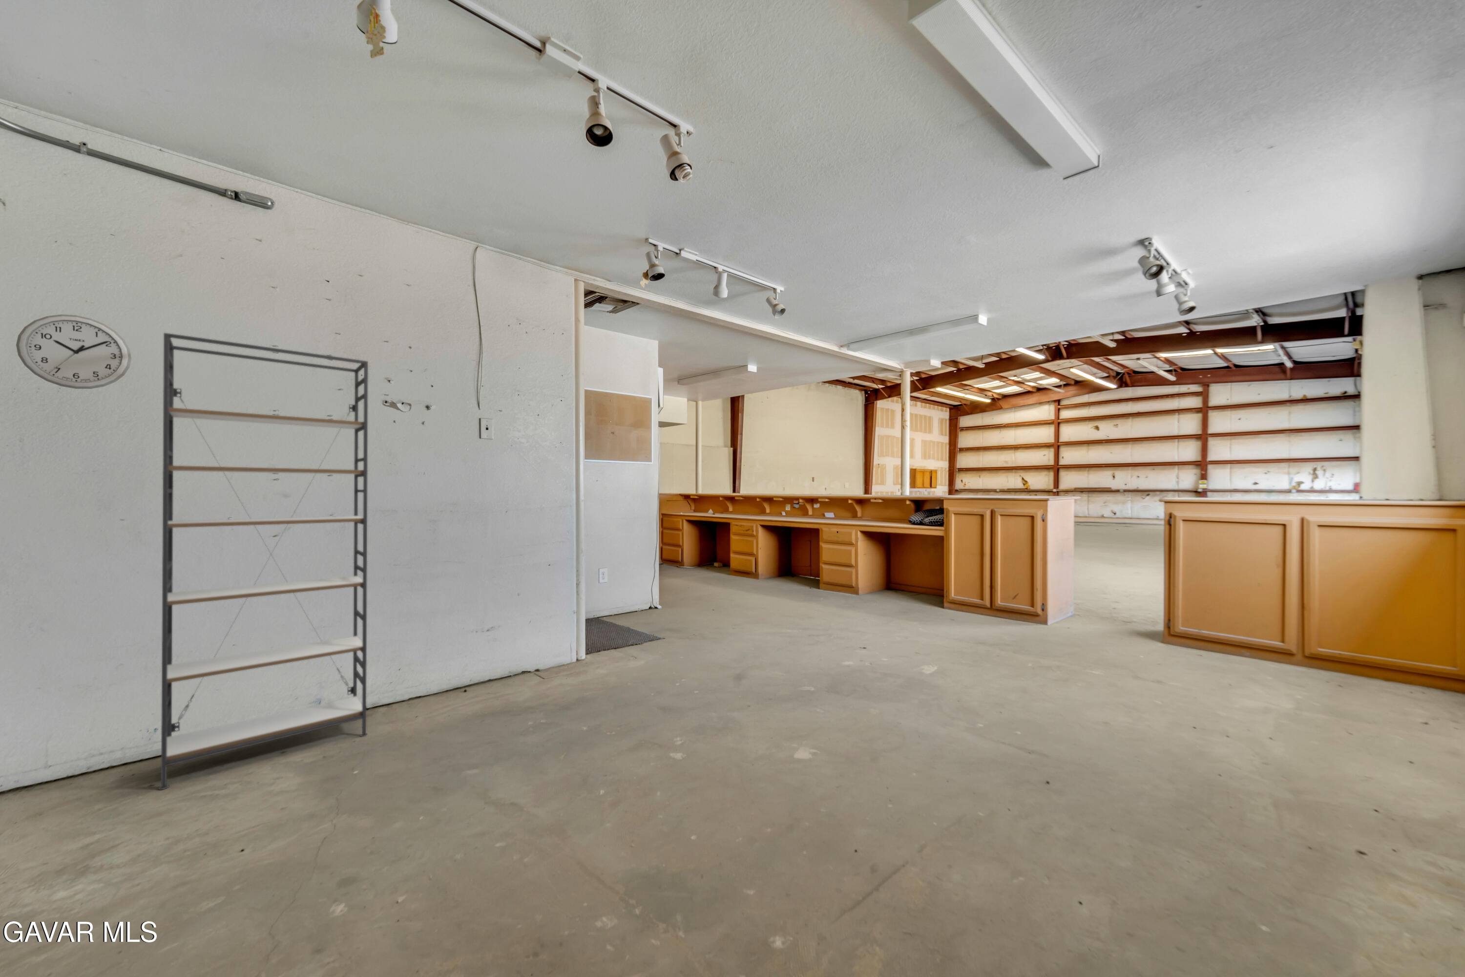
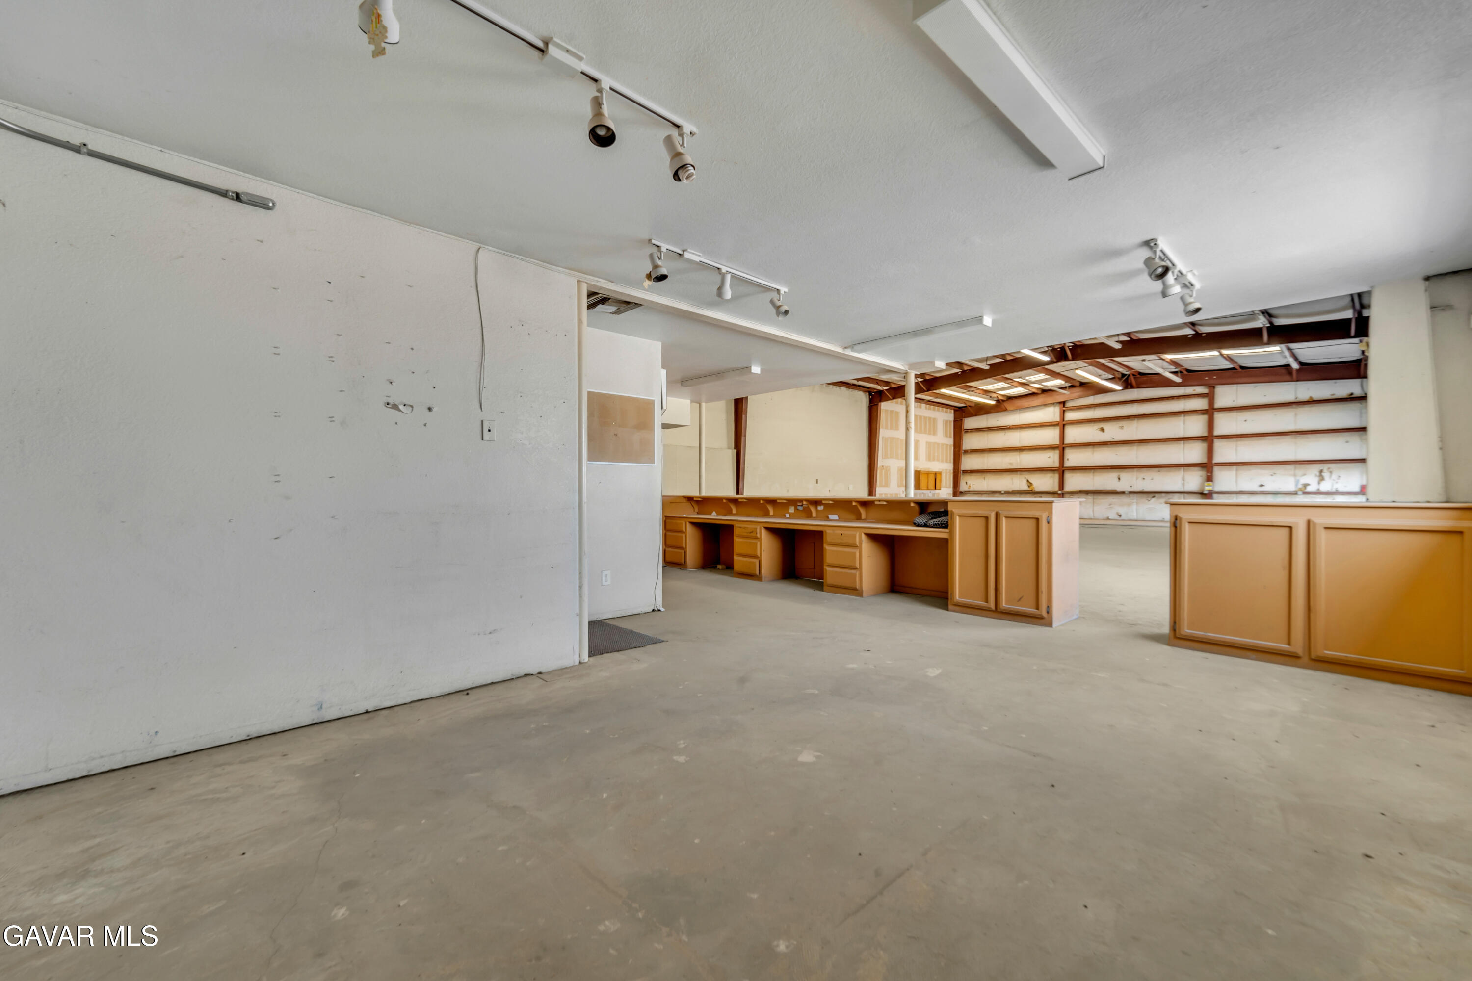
- wall clock (76, 352)
- shelving unit (273, 551)
